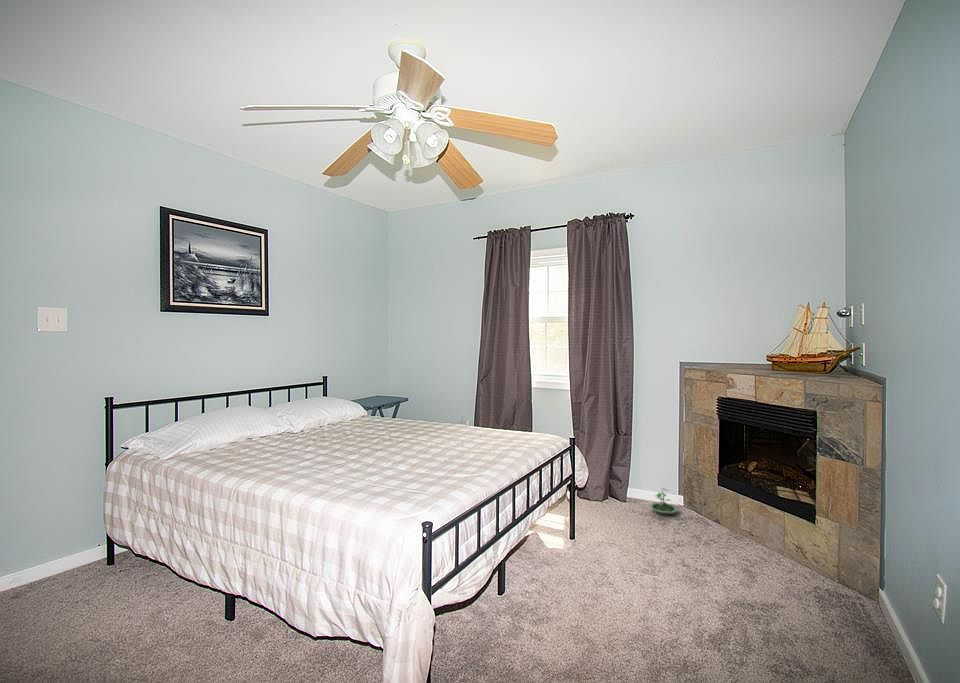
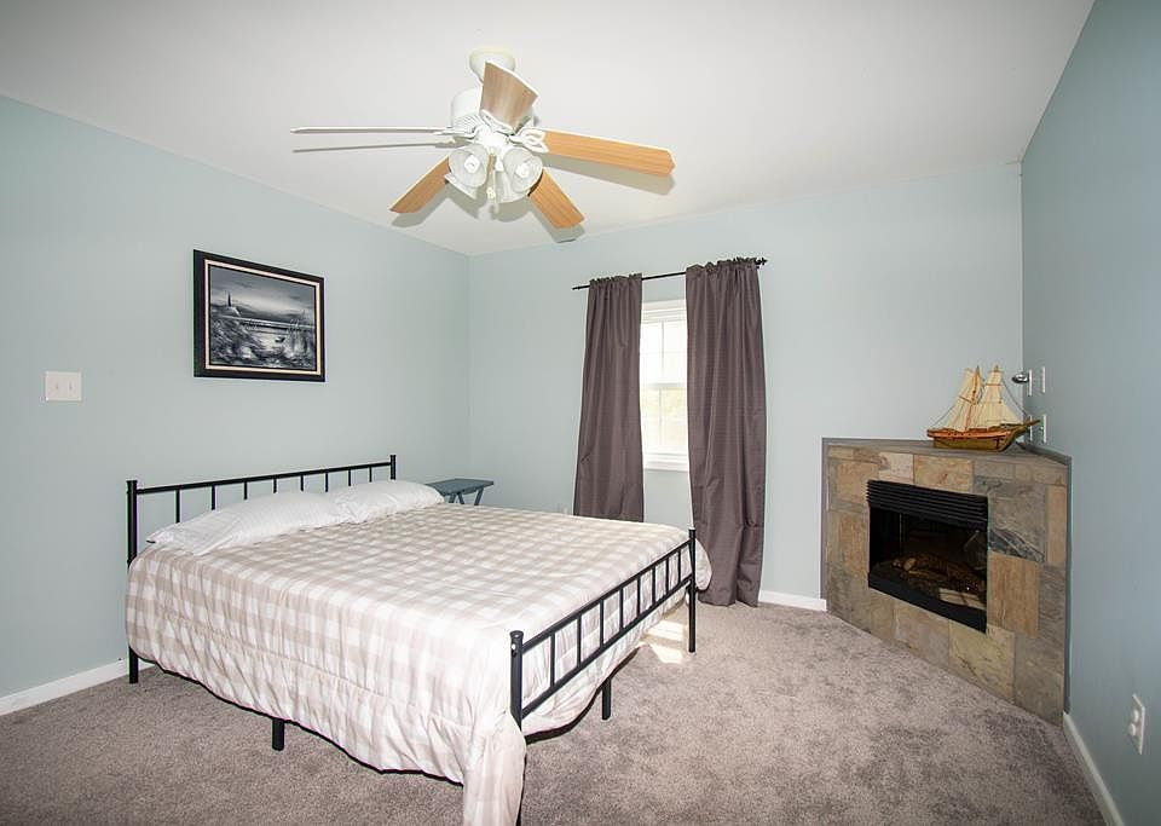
- terrarium (663, 493)
